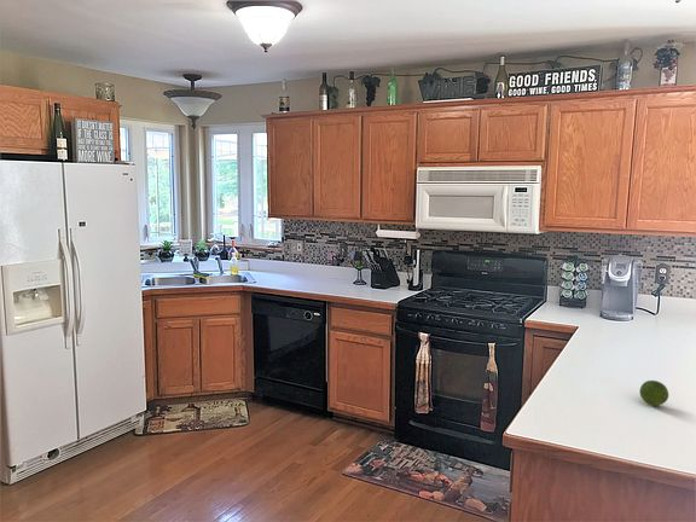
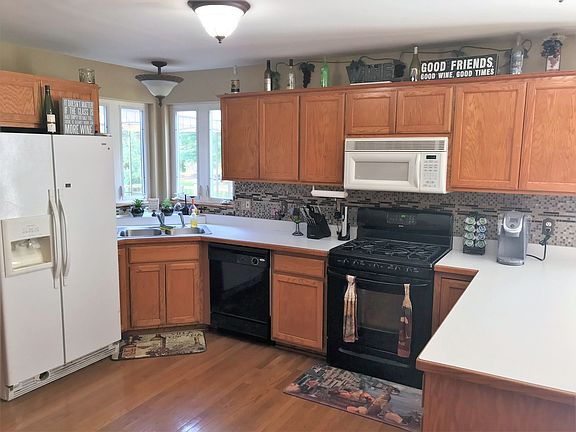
- fruit (654, 393)
